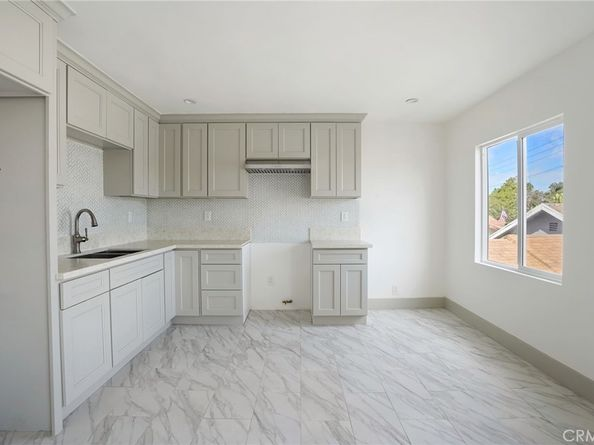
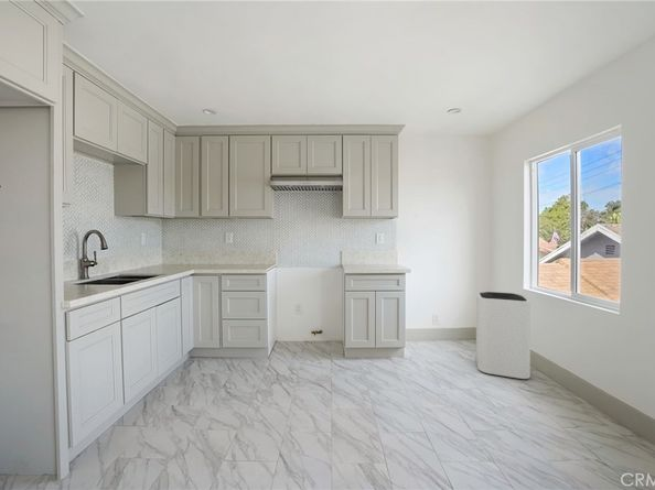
+ trash can (501, 330)
